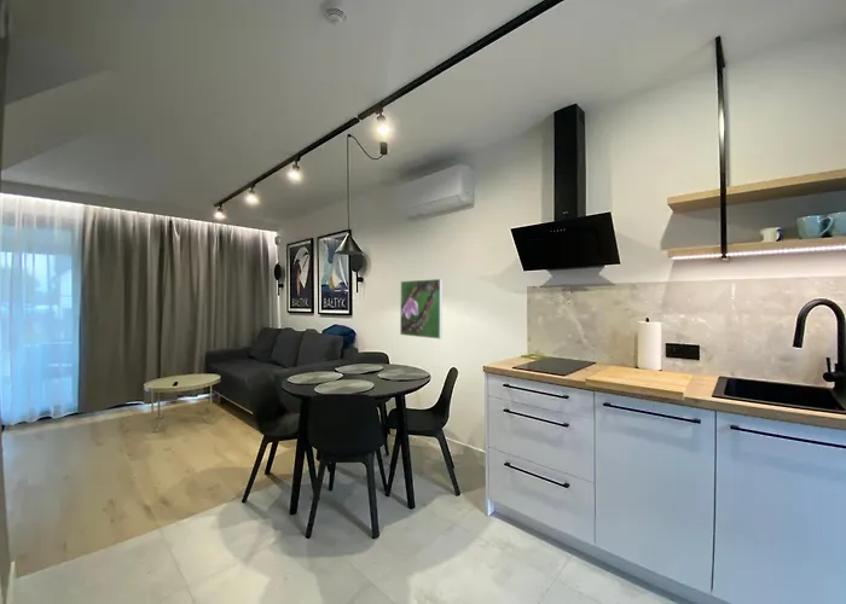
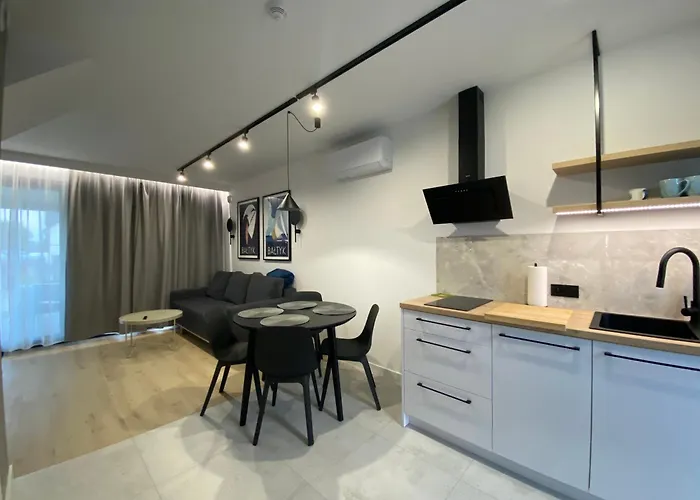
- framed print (419, 308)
